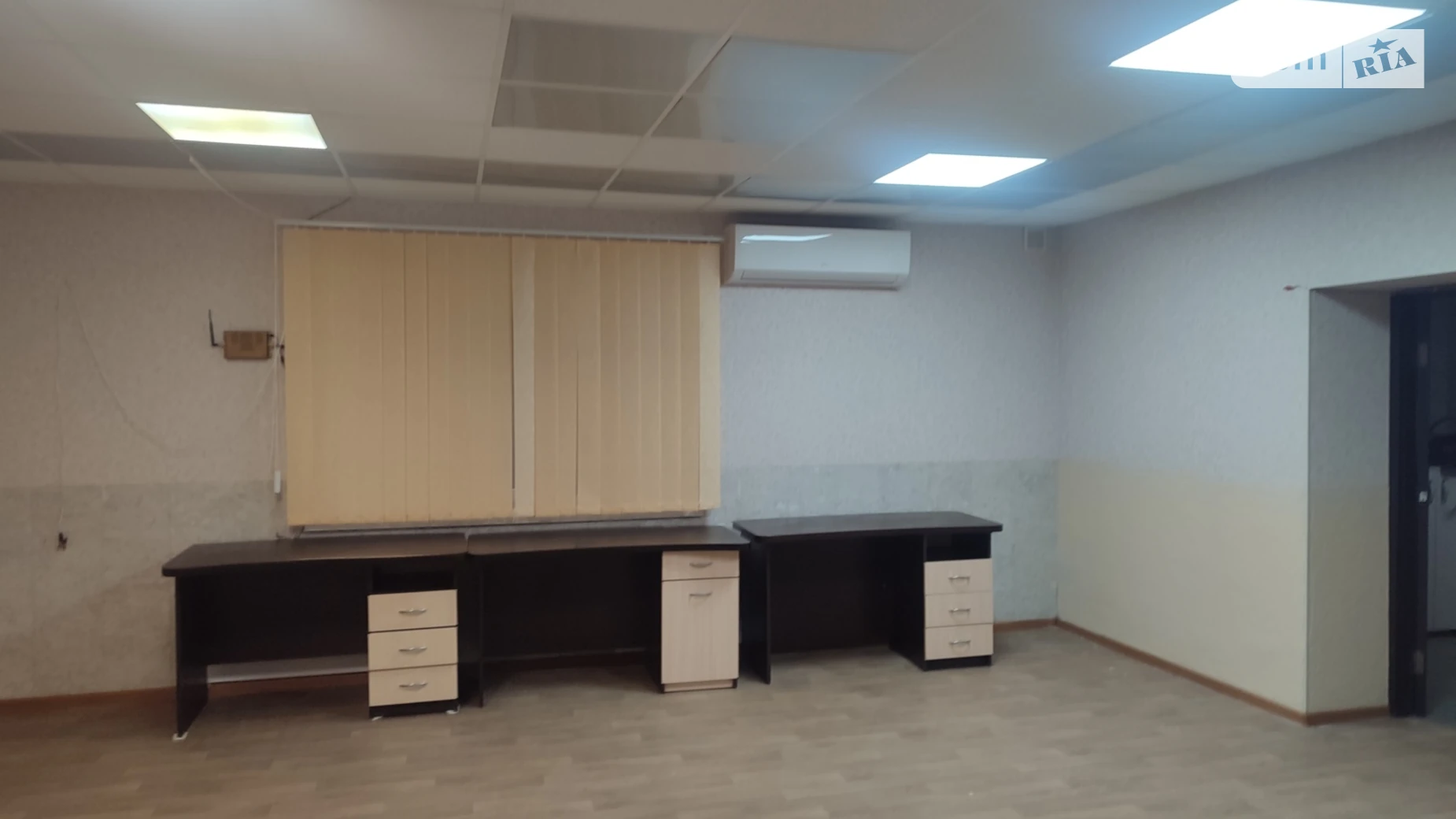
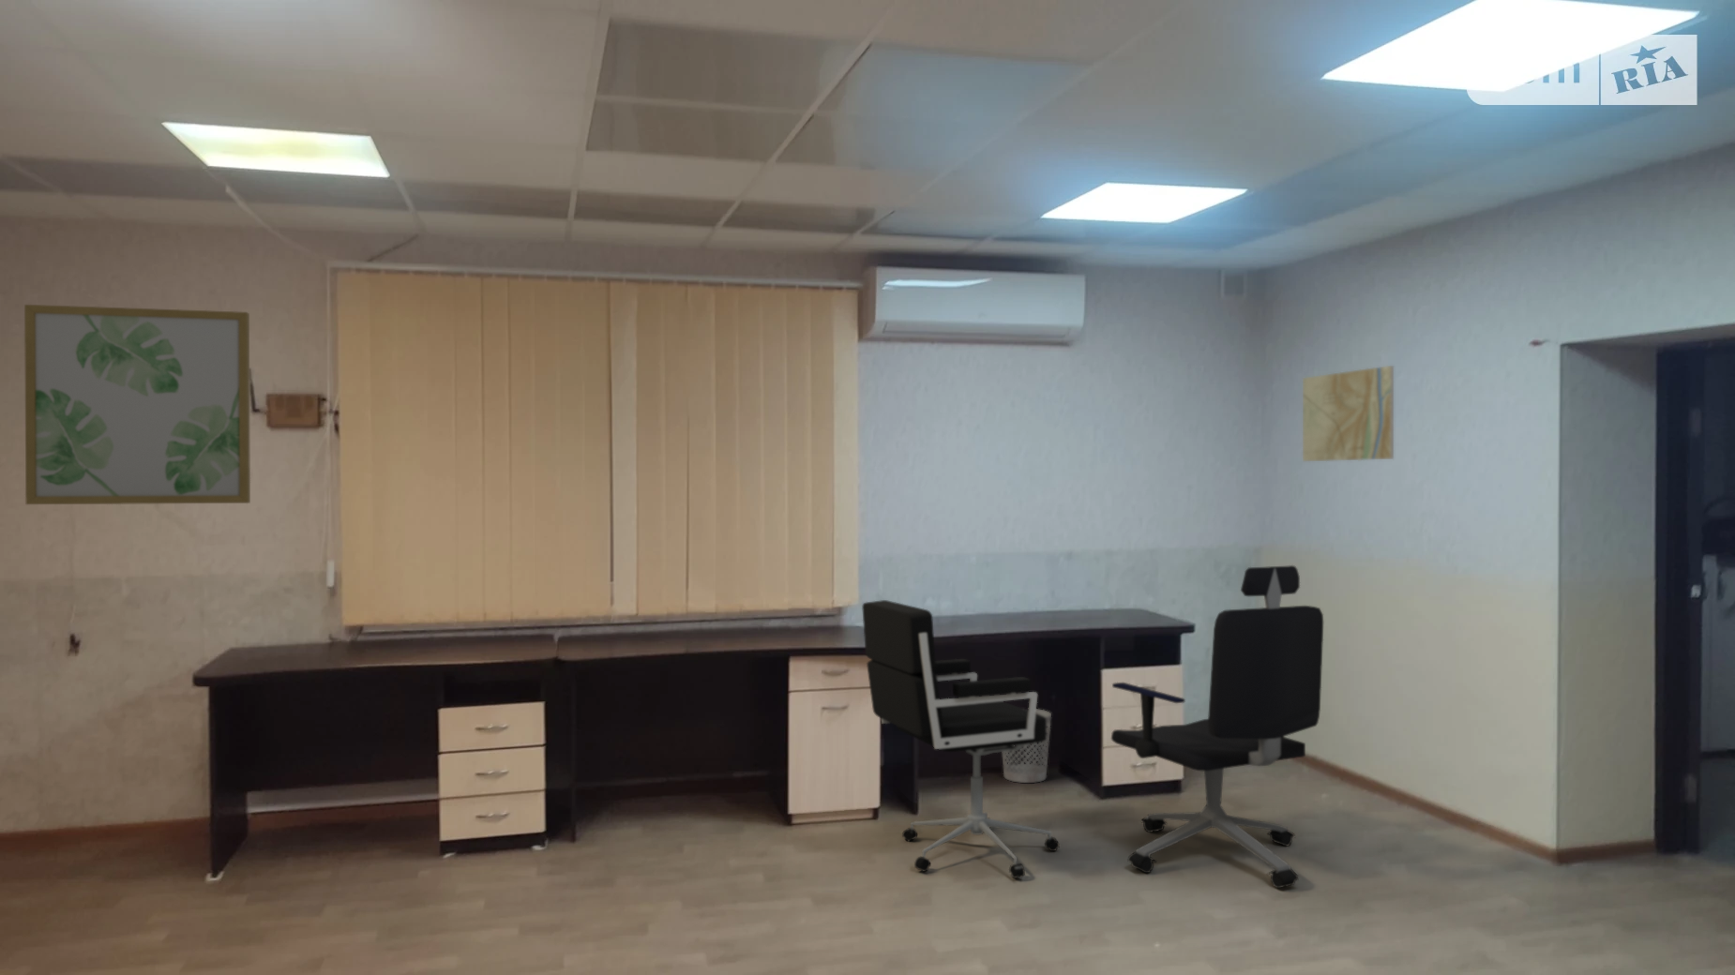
+ wastebasket (1024, 745)
+ map (1345, 415)
+ wall art (139, 406)
+ office chair (956, 729)
+ office chair (1213, 708)
